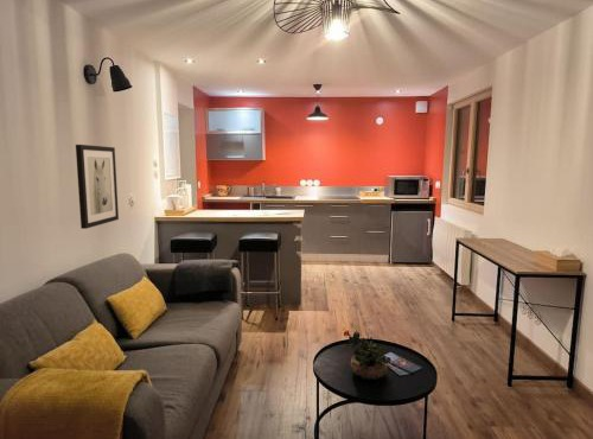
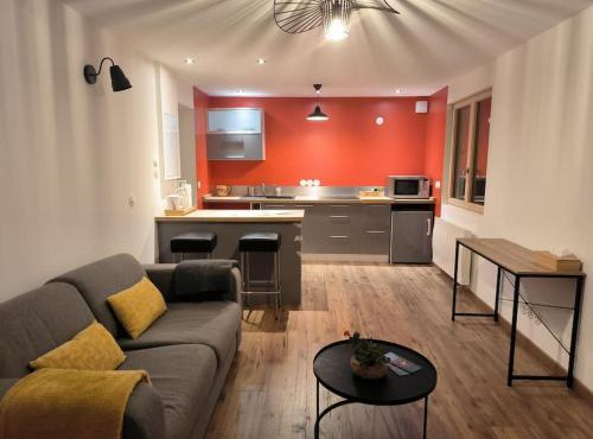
- wall art (98, 185)
